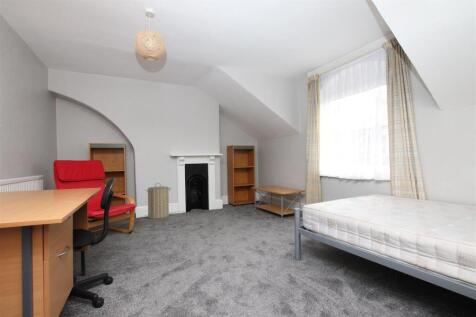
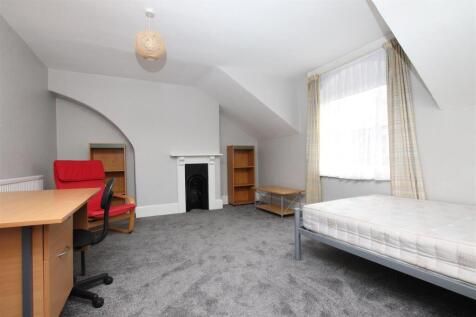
- laundry hamper (158, 199)
